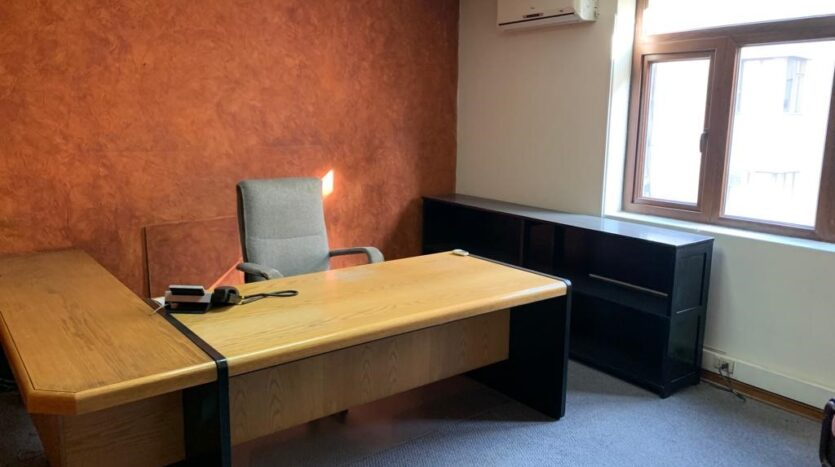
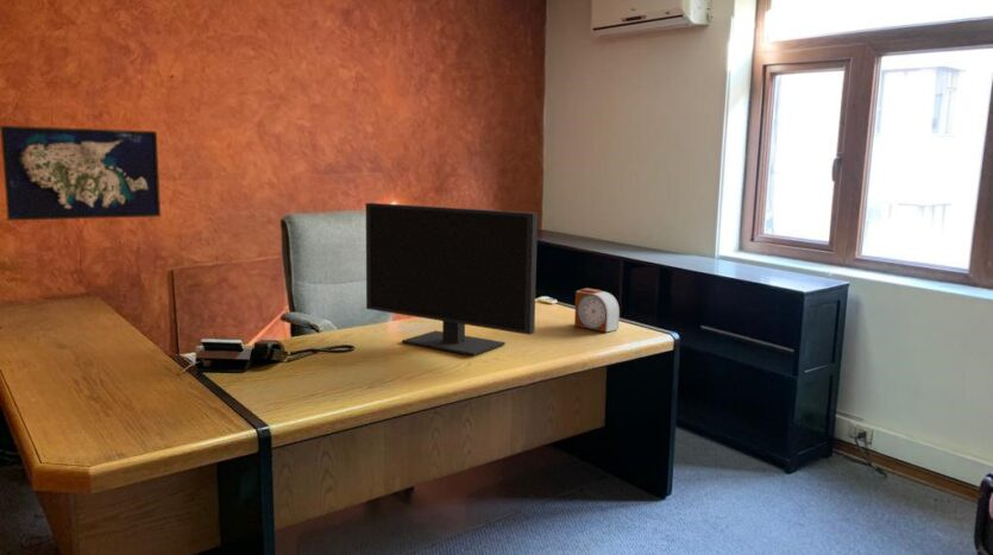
+ alarm clock (596, 309)
+ map (86, 174)
+ monitor (454, 276)
